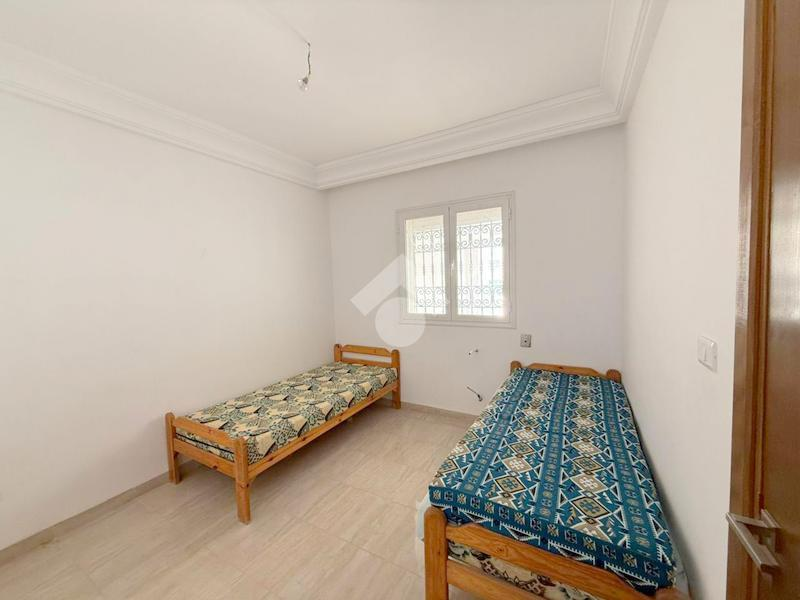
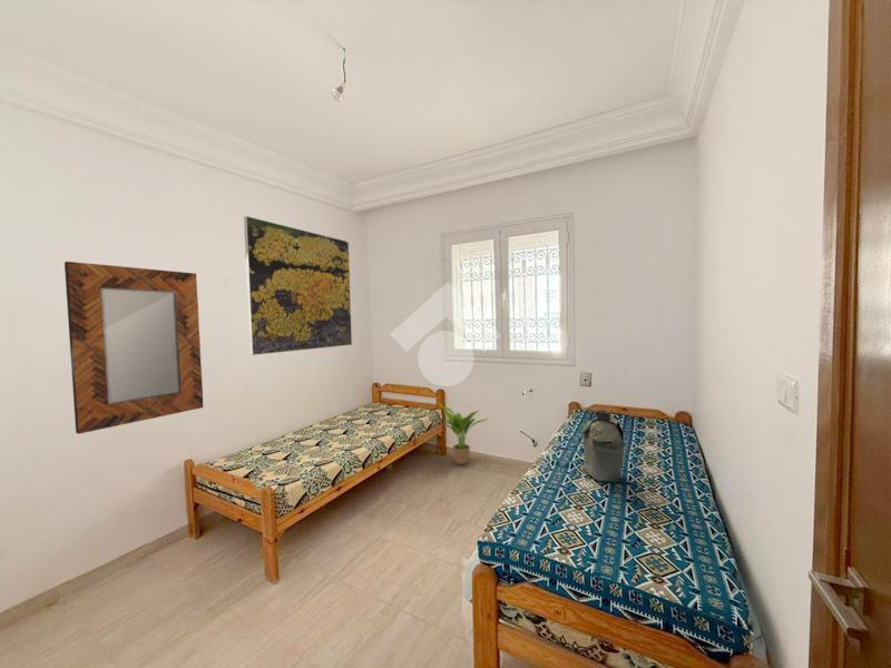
+ potted plant (460, 433)
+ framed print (305, 289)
+ military canteen (601, 442)
+ home mirror (143, 344)
